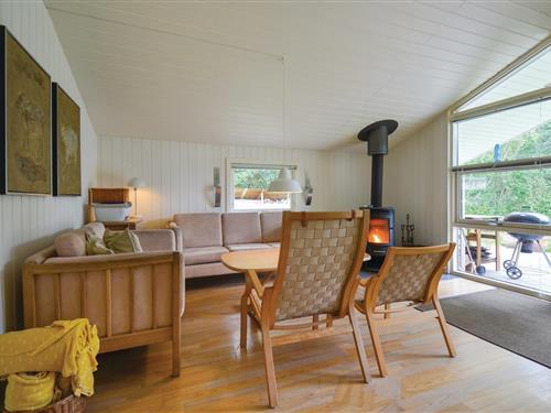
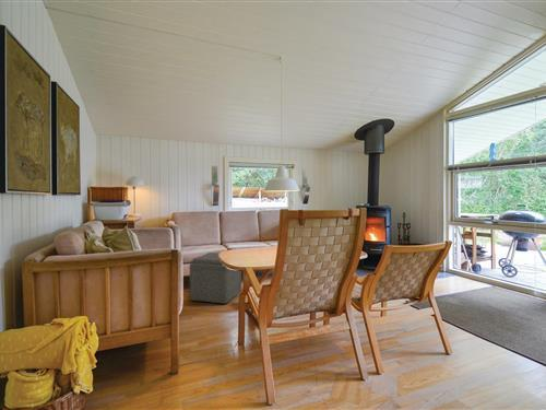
+ ottoman (216, 276)
